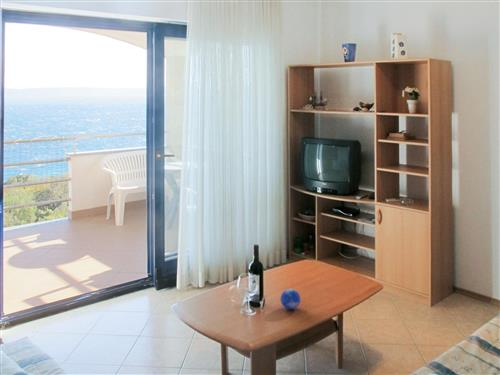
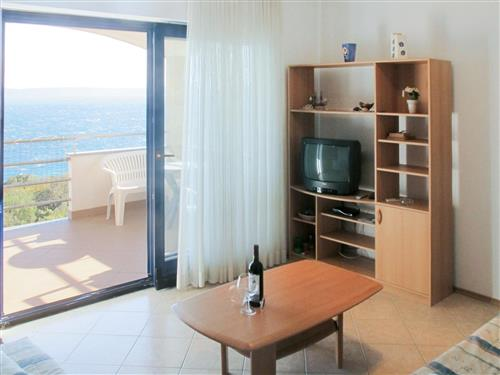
- decorative orb (290, 299)
